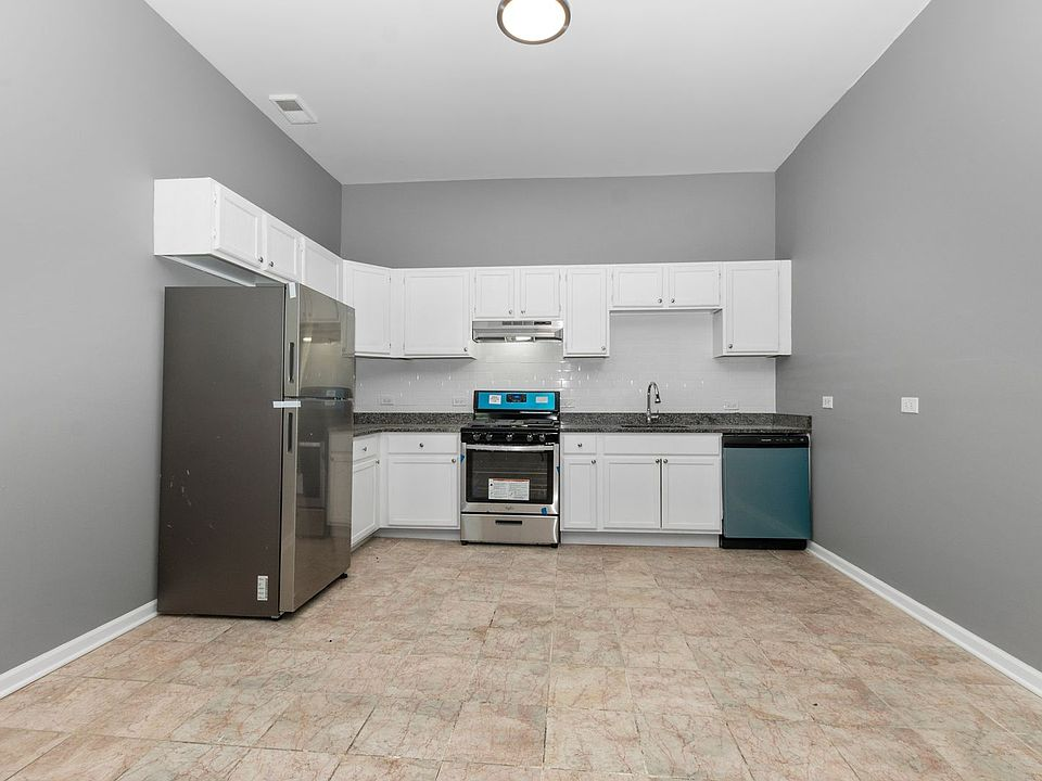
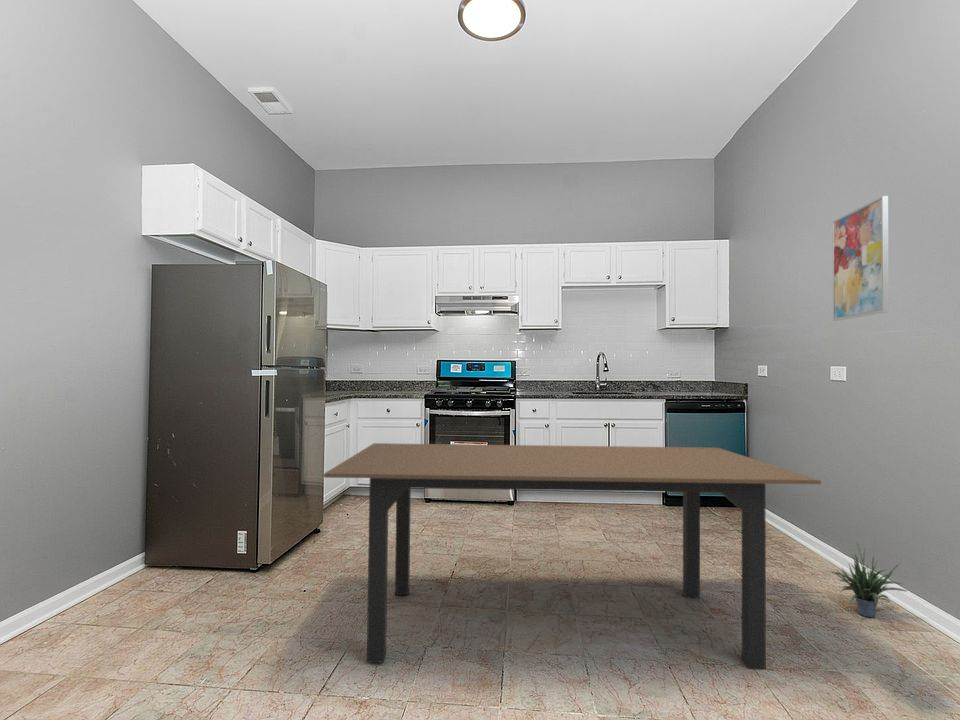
+ dining table (555, 489)
+ potted plant (869, 579)
+ wall art (858, 263)
